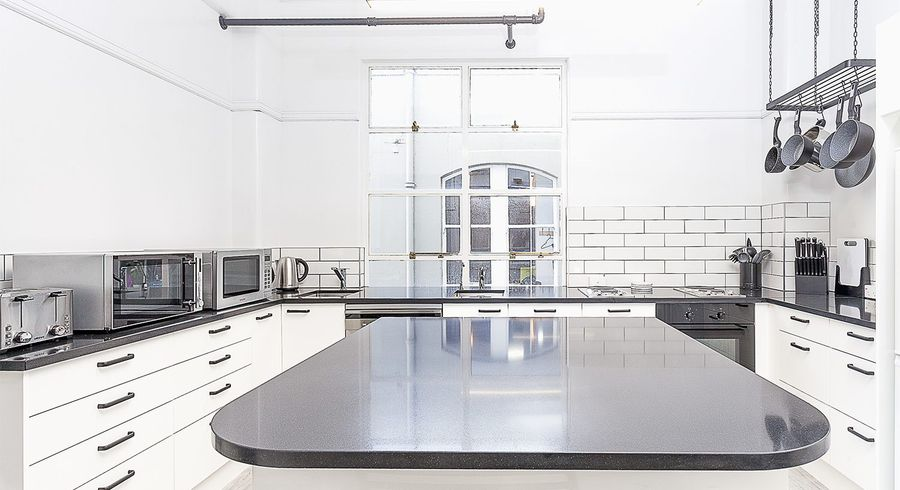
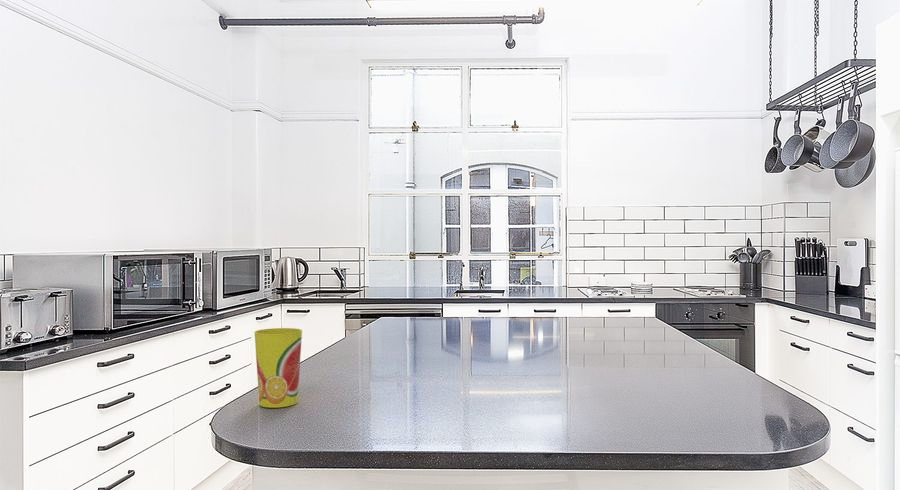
+ cup (278, 366)
